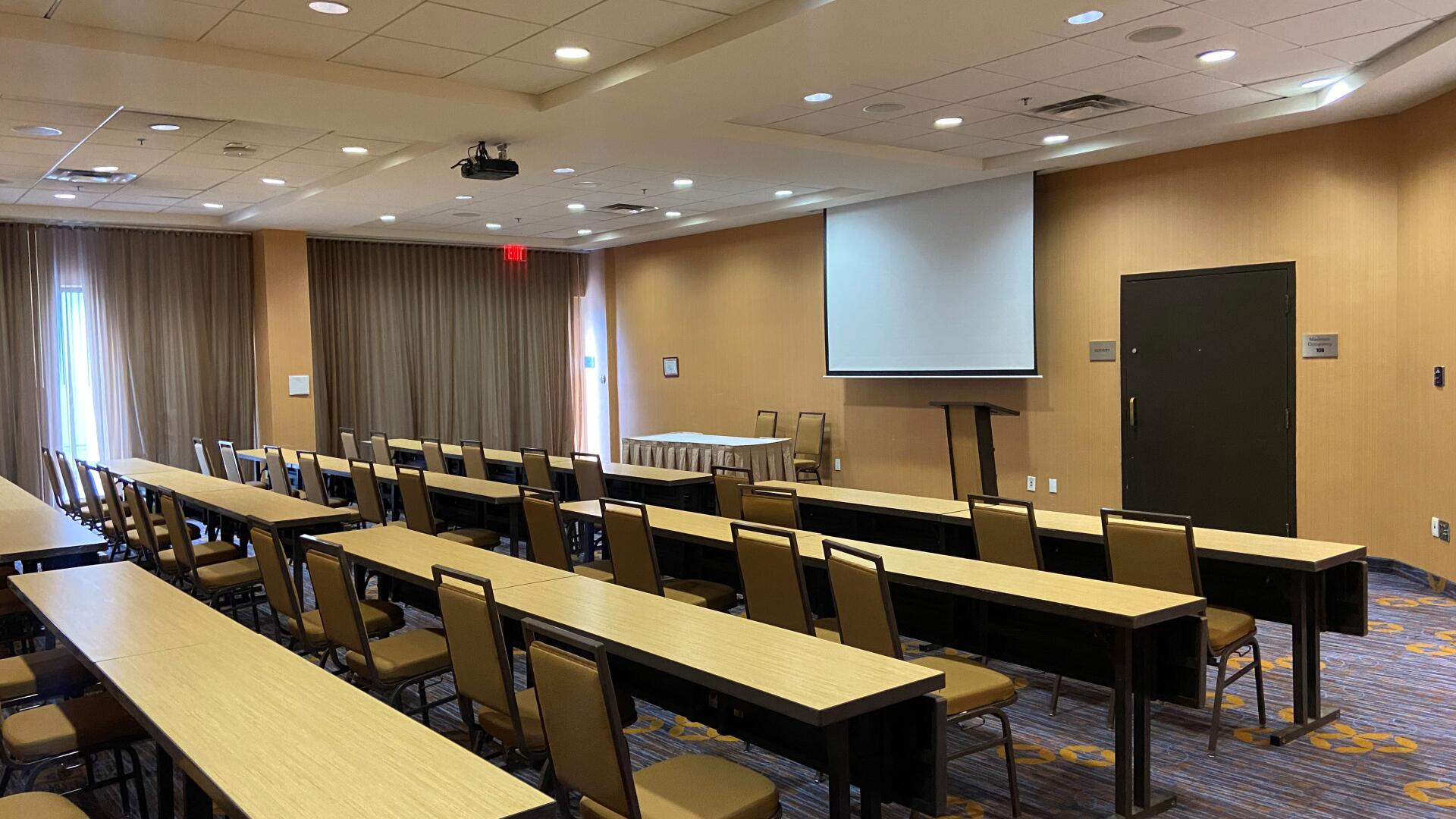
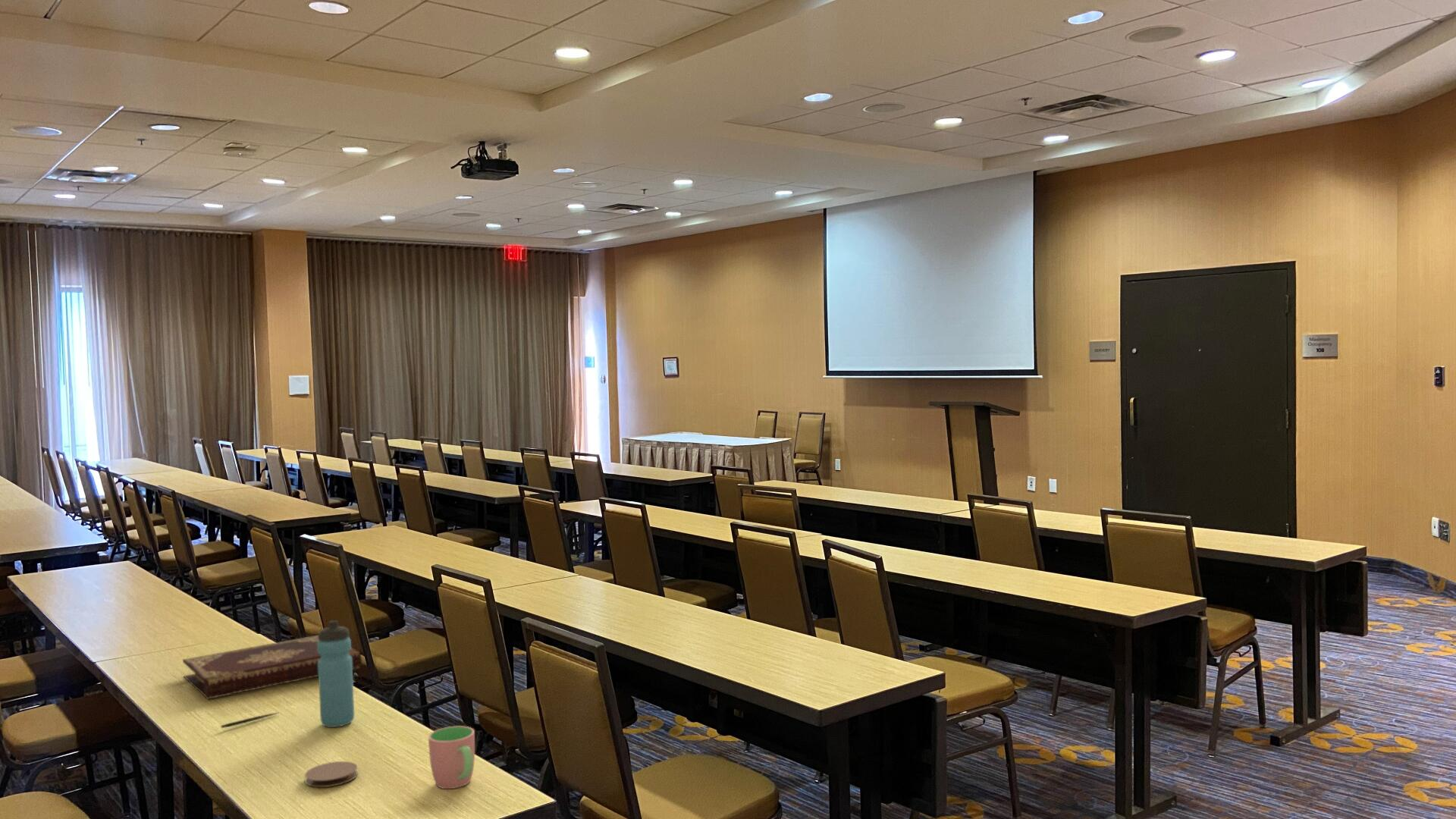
+ book (272, 664)
+ coaster (331, 774)
+ cup (456, 760)
+ pen (251, 719)
+ water bottle (335, 672)
